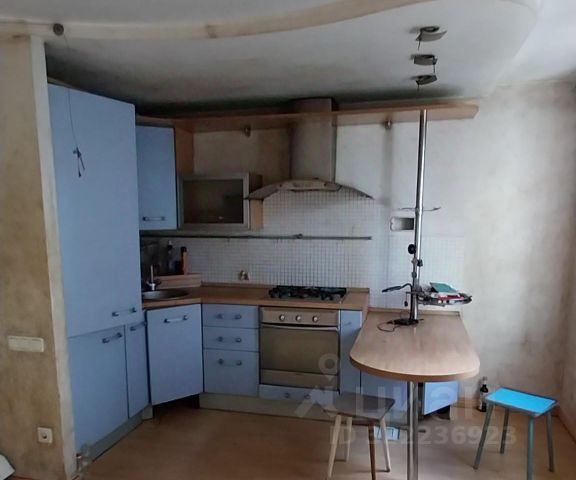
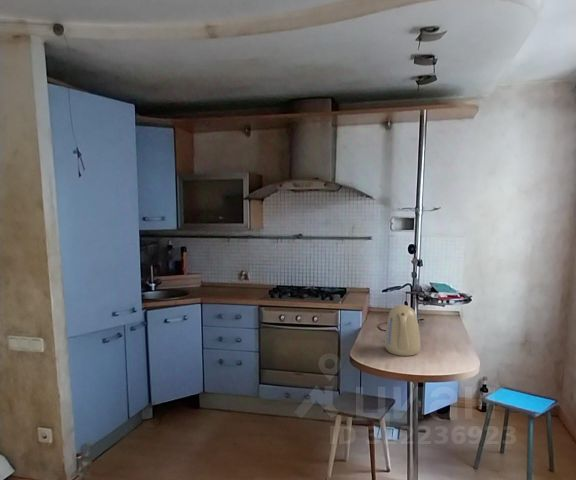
+ kettle (402, 328)
